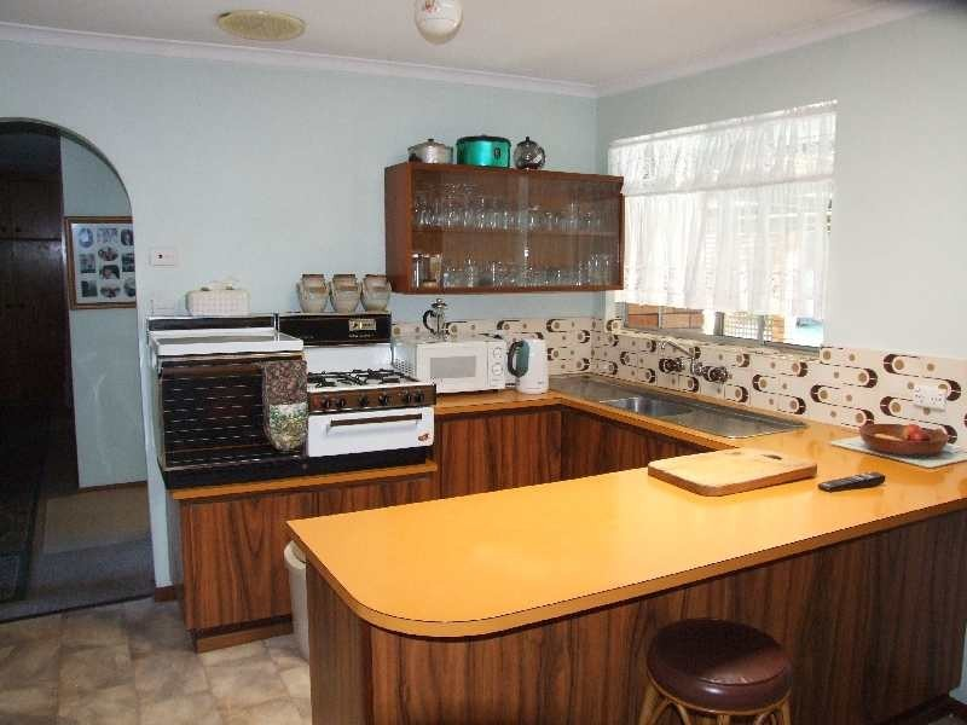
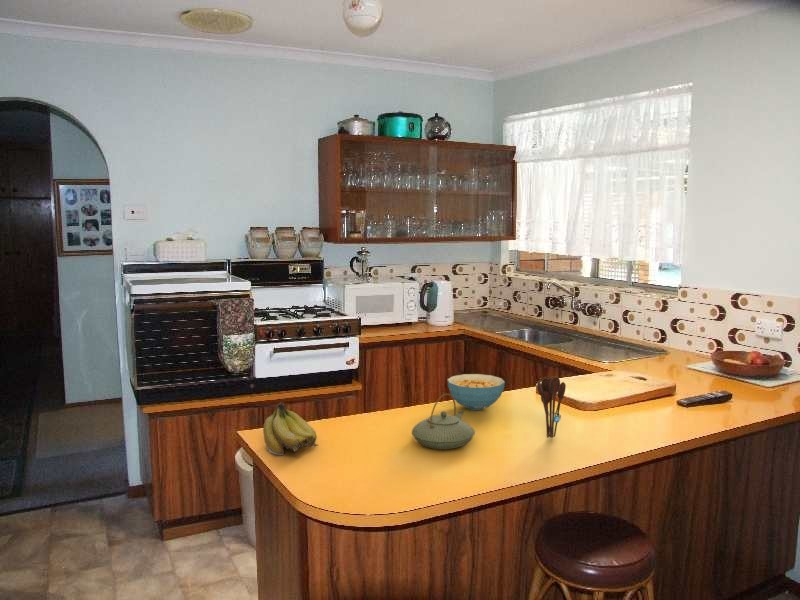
+ fruit (291, 428)
+ utensil holder (551, 406)
+ cereal bowl (475, 394)
+ teapot (445, 417)
